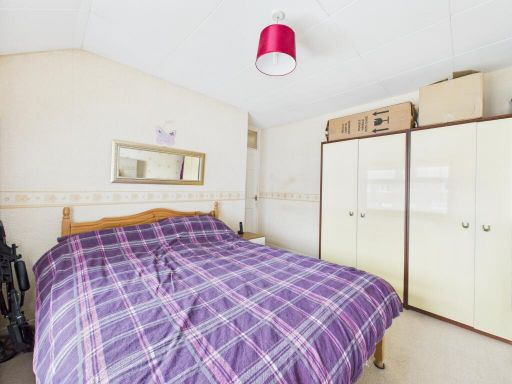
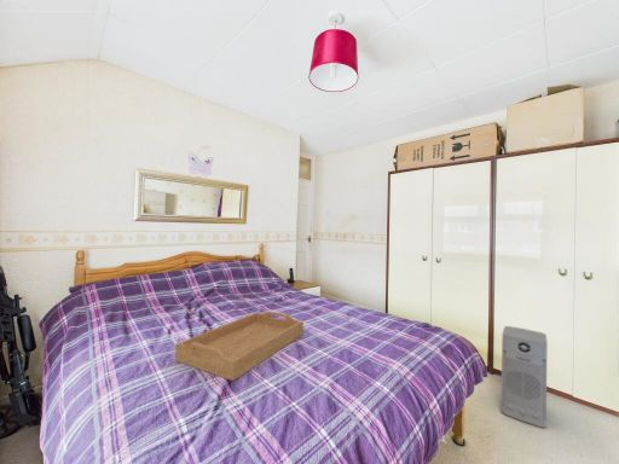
+ air purifier (523, 371)
+ serving tray (247, 336)
